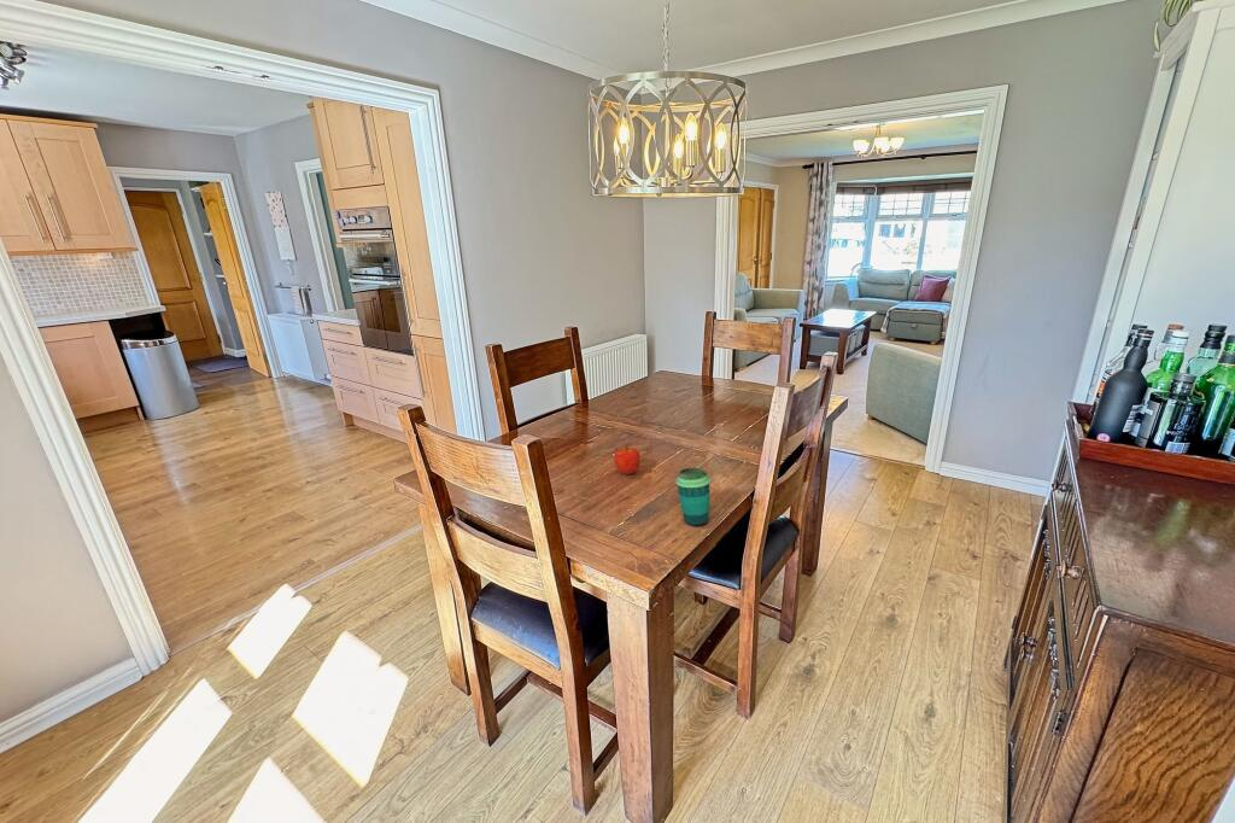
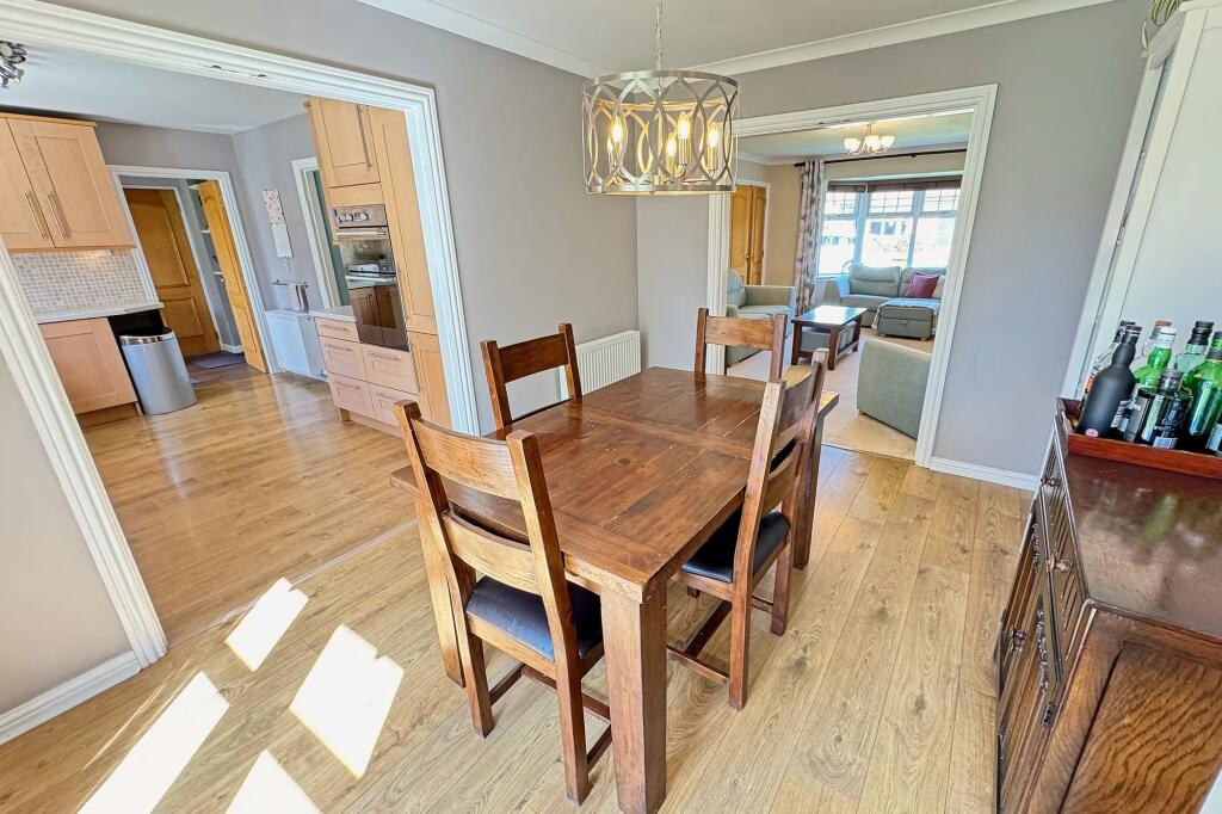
- cup (692, 496)
- fruit (627, 460)
